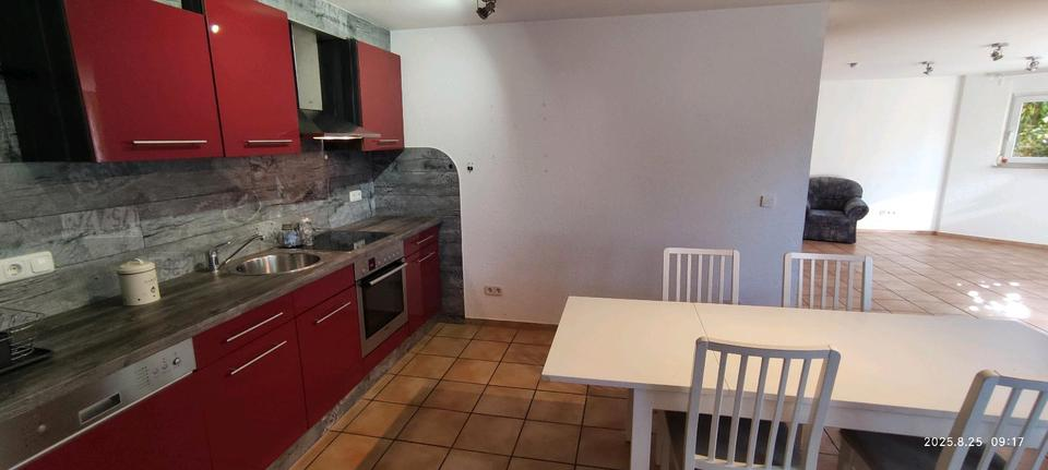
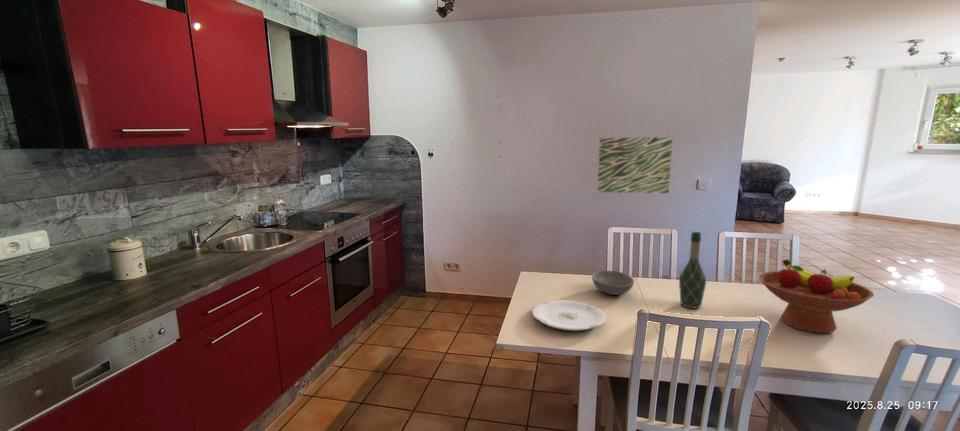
+ soup bowl (612, 284)
+ plate (568, 316)
+ fruit bowl (811, 296)
+ wall art (633, 165)
+ wine bottle (693, 269)
